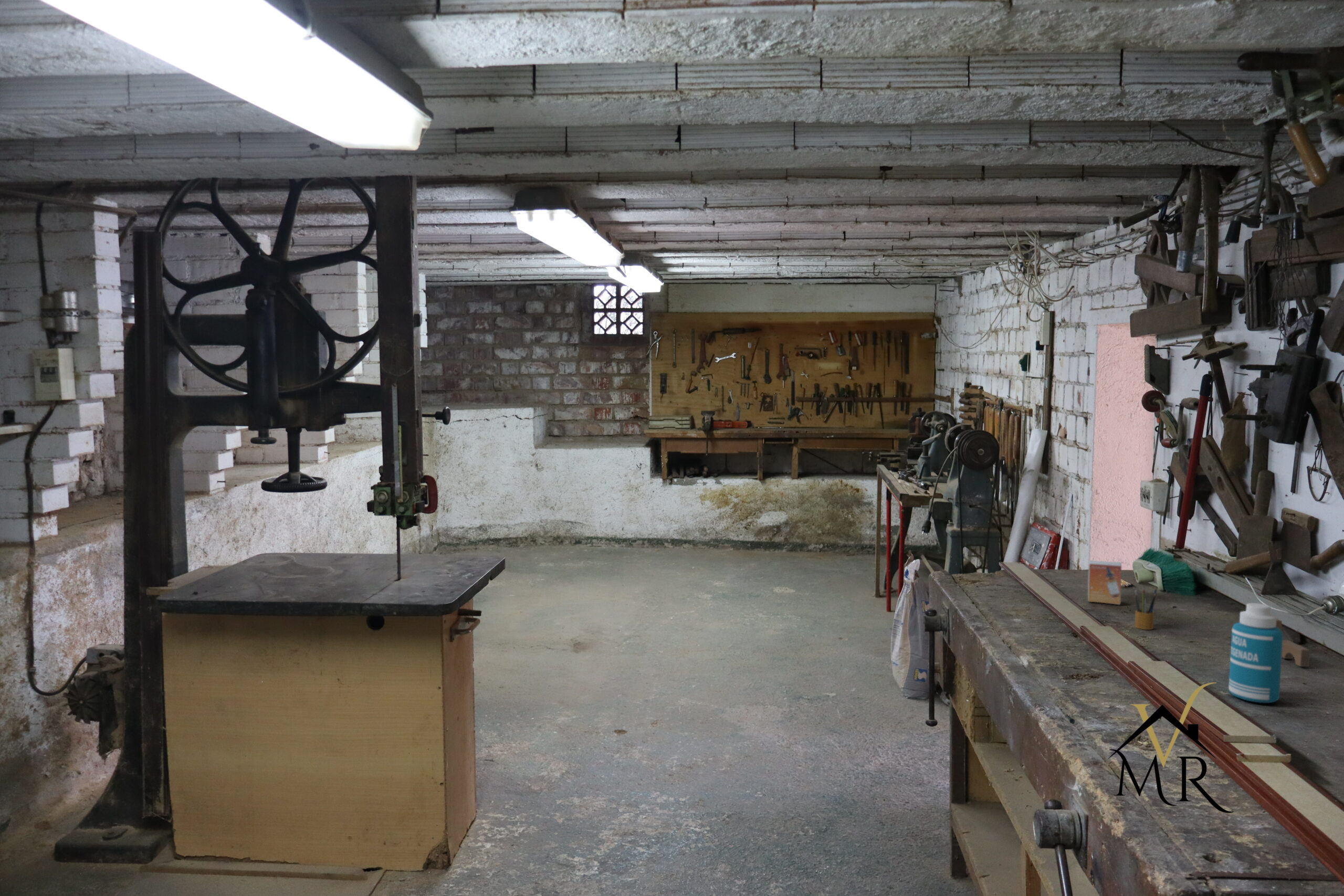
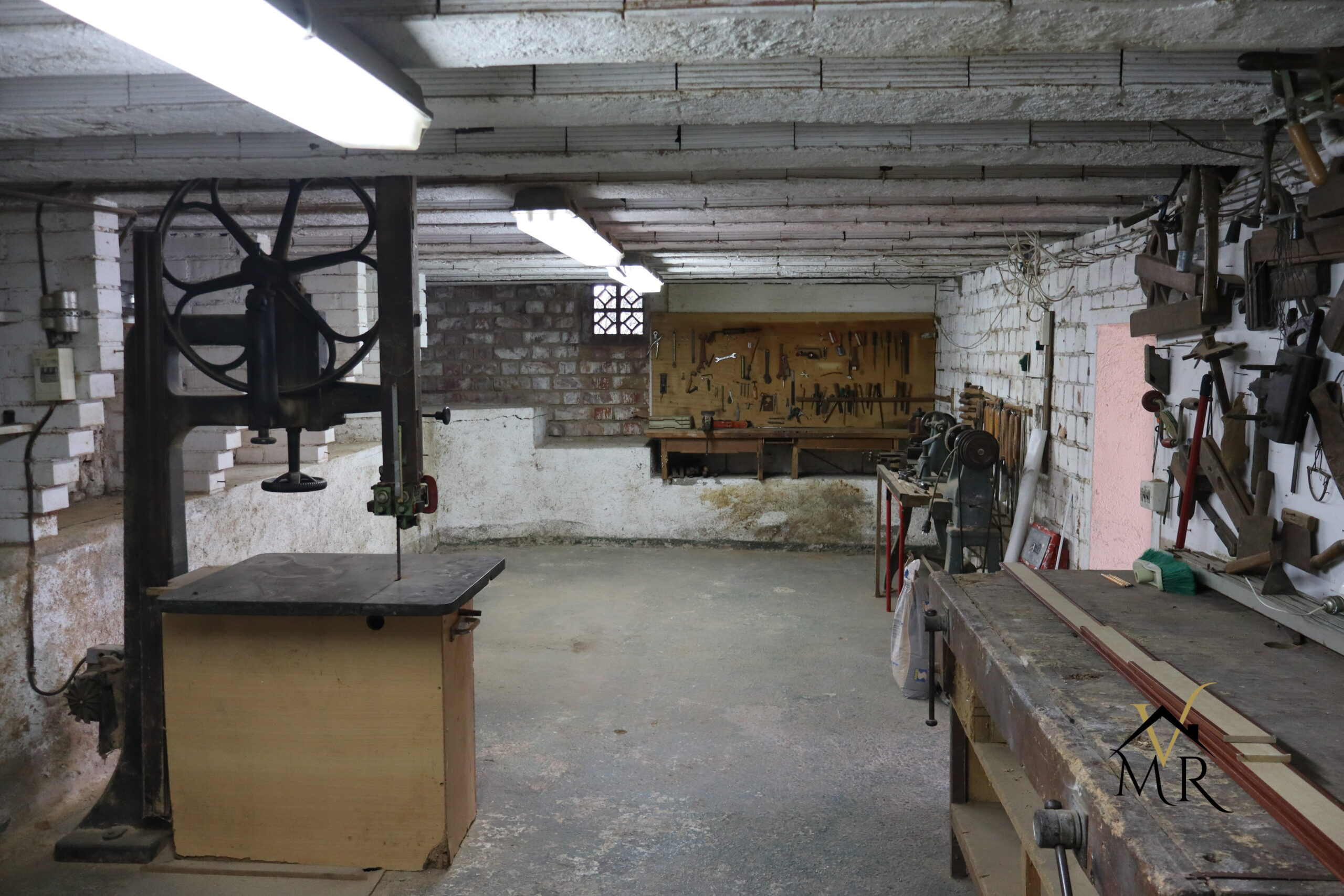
- small box (1104, 582)
- toy building blocks (1283, 640)
- bottle (1256, 651)
- pencil box (1146, 608)
